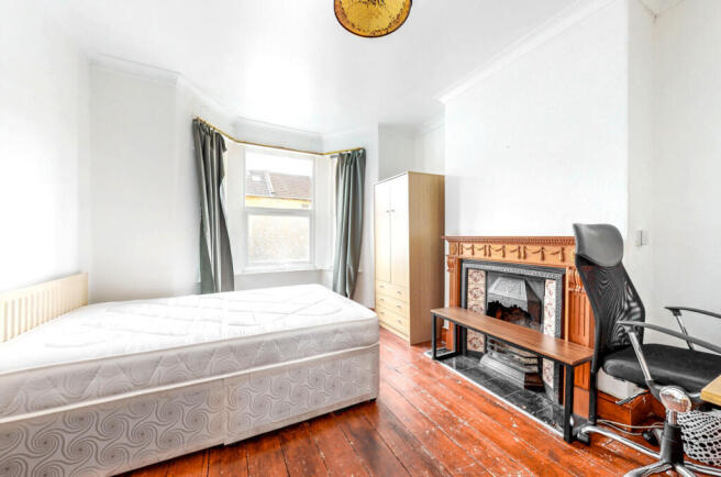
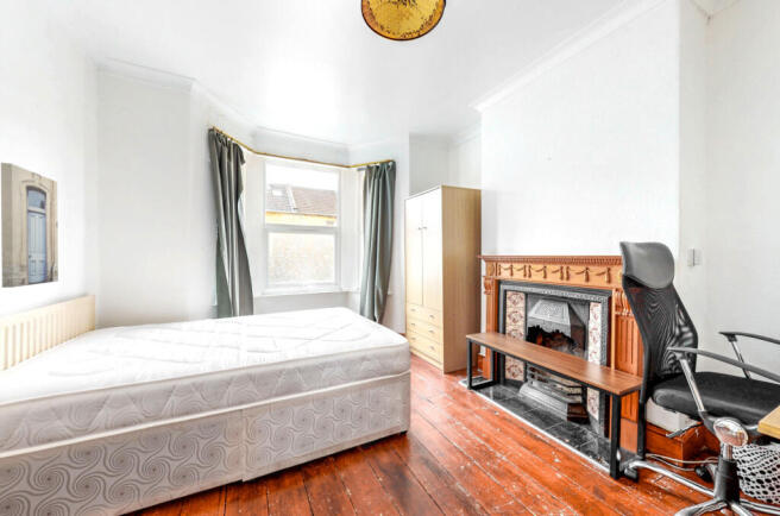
+ wall art (32, 228)
